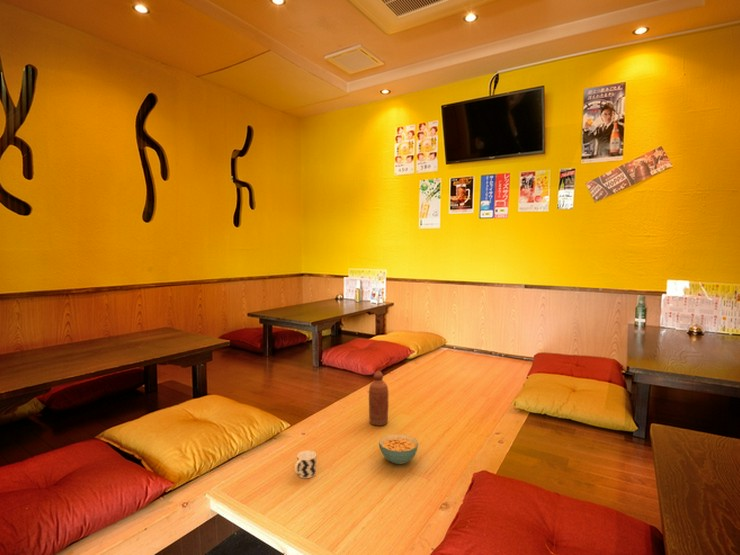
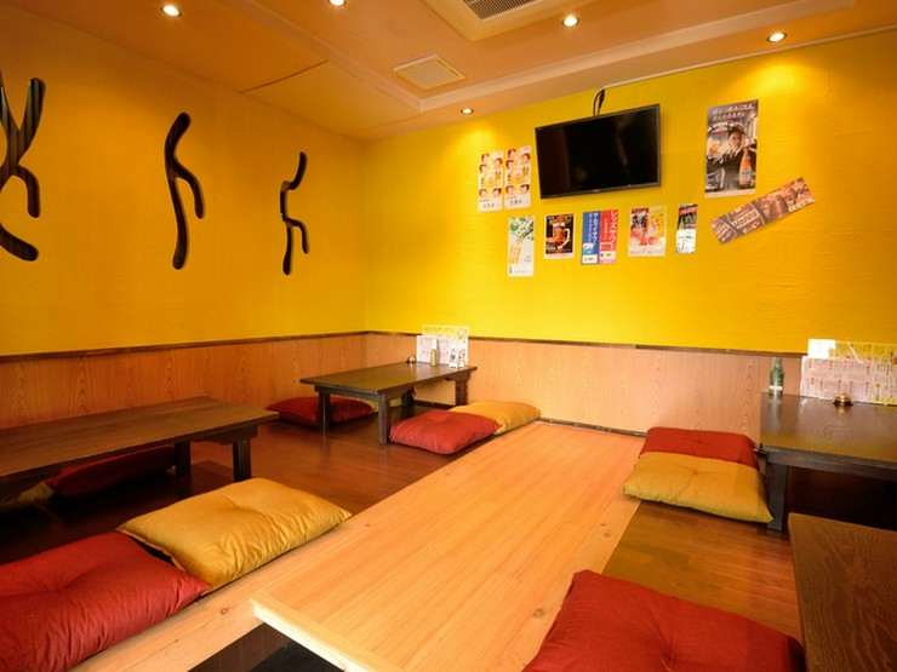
- cup (304, 465)
- cereal bowl (398, 451)
- bottle (378, 396)
